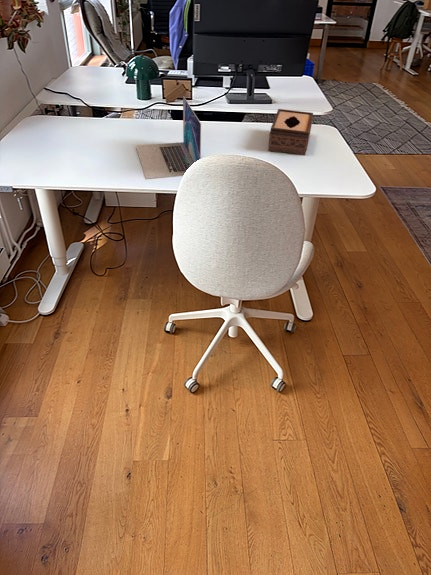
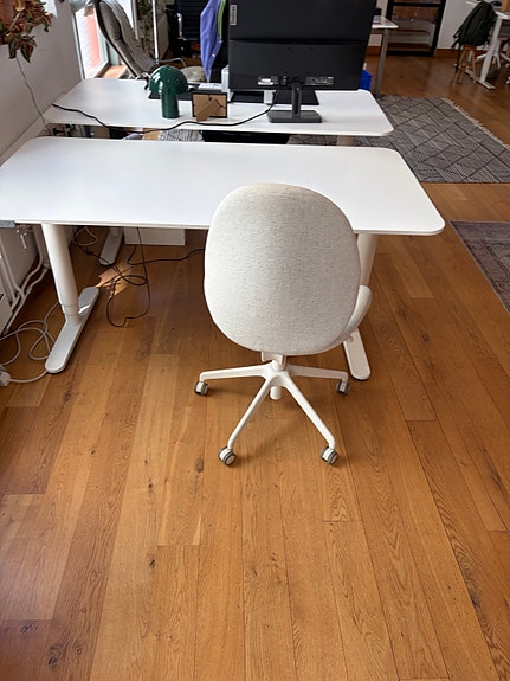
- laptop (165, 143)
- tissue box (291, 131)
